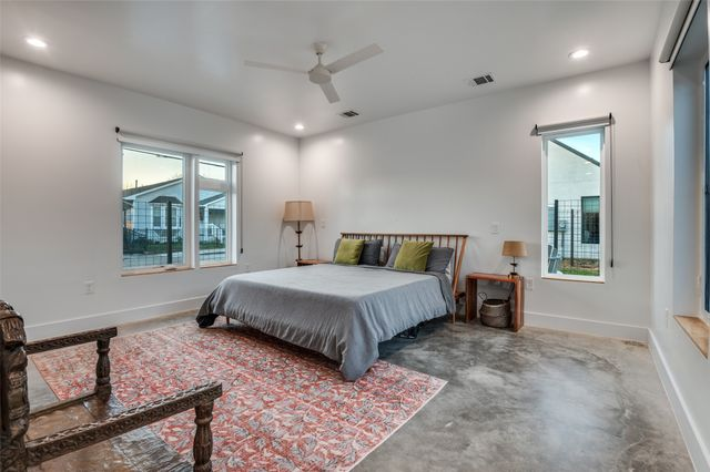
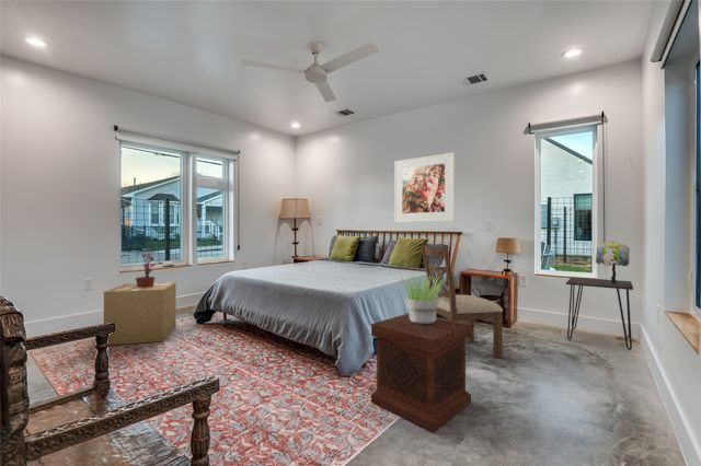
+ potted plant (423, 299)
+ cardboard box (142, 311)
+ side table (421, 362)
+ table lamp (611, 261)
+ desk (578, 310)
+ chair (459, 298)
+ potted plant (145, 268)
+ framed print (423, 189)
